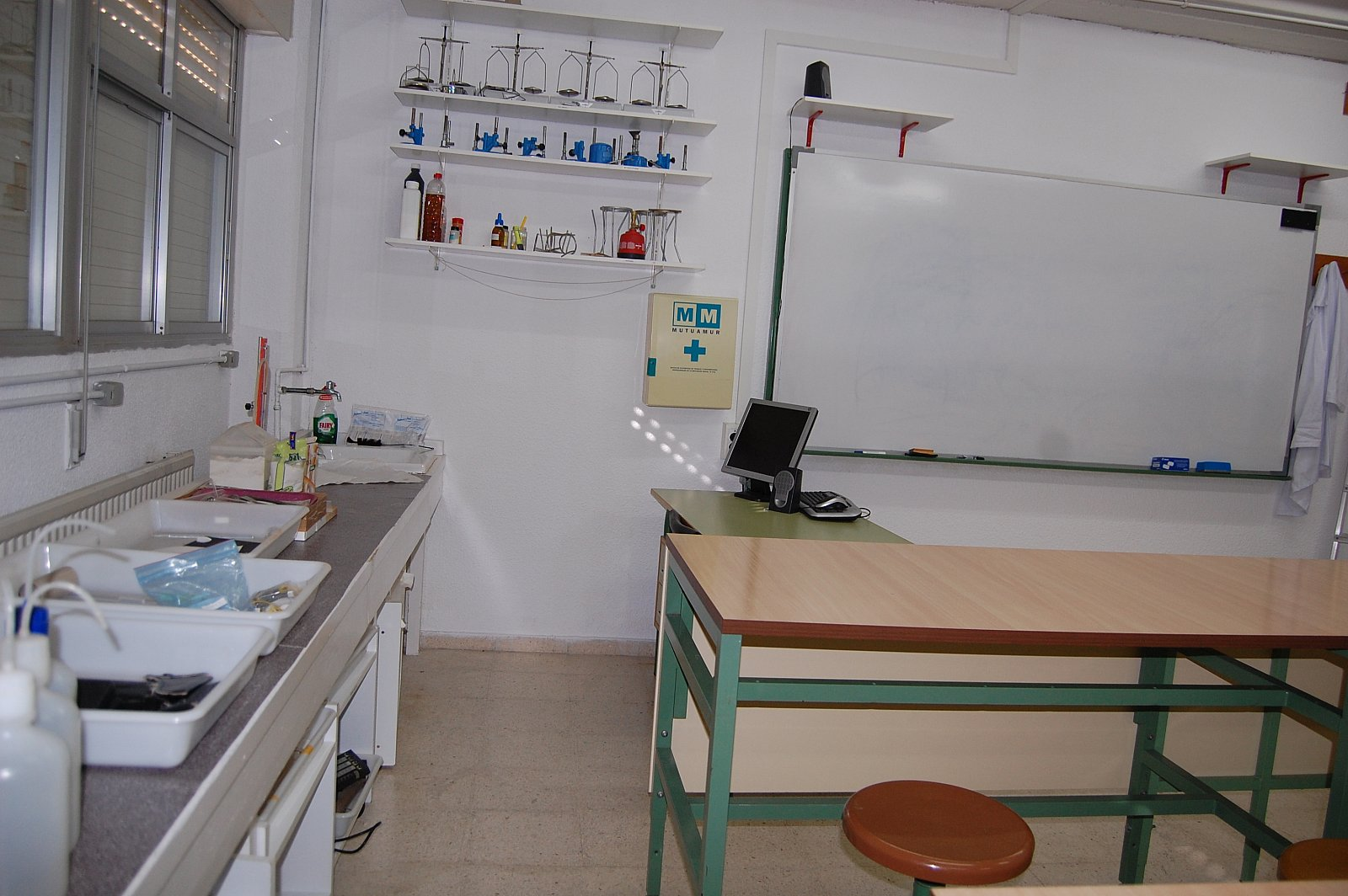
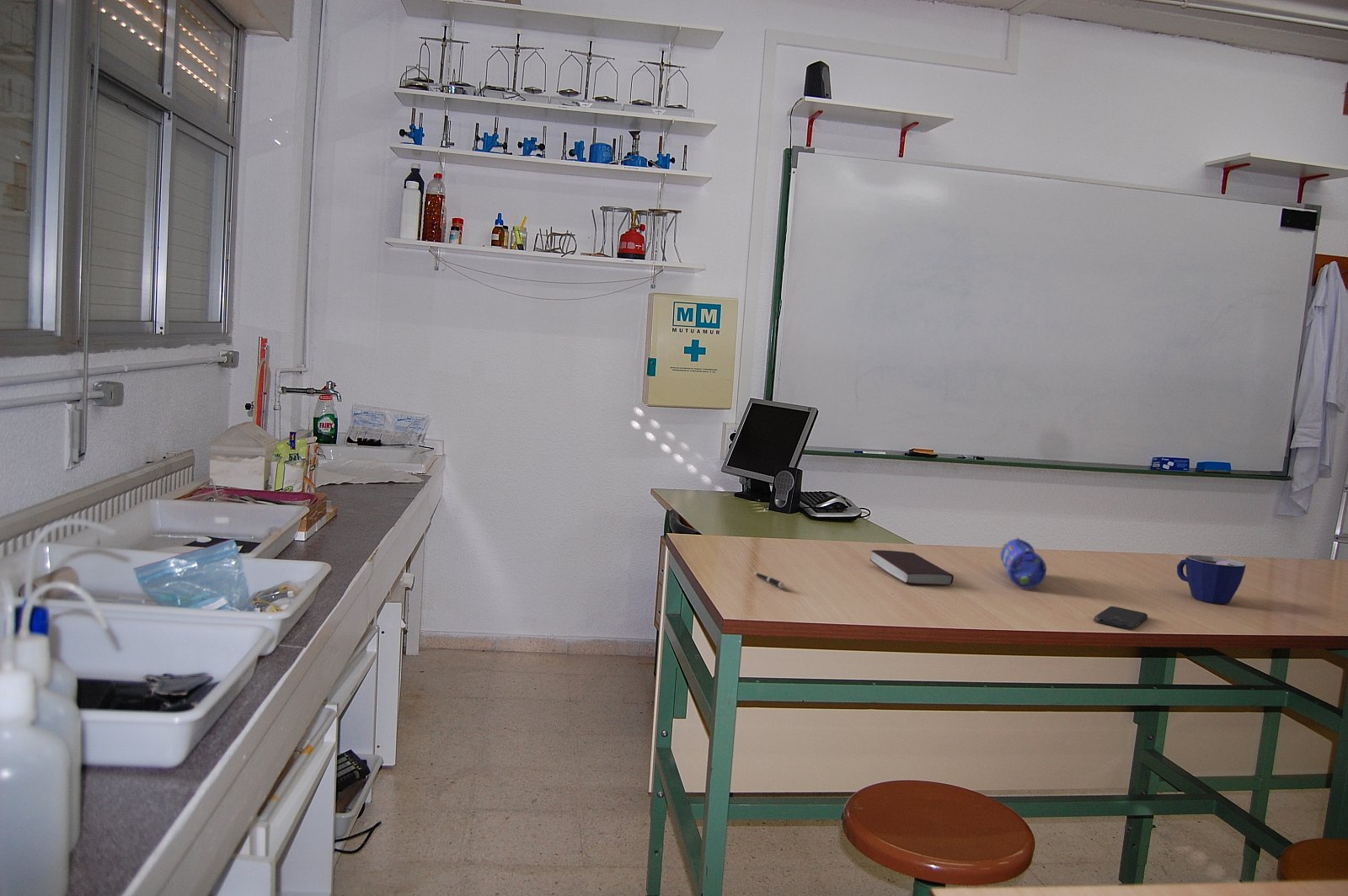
+ book (910, 567)
+ cup (1205, 577)
+ pencil case (1022, 561)
+ smartphone (1121, 616)
+ pen (767, 578)
